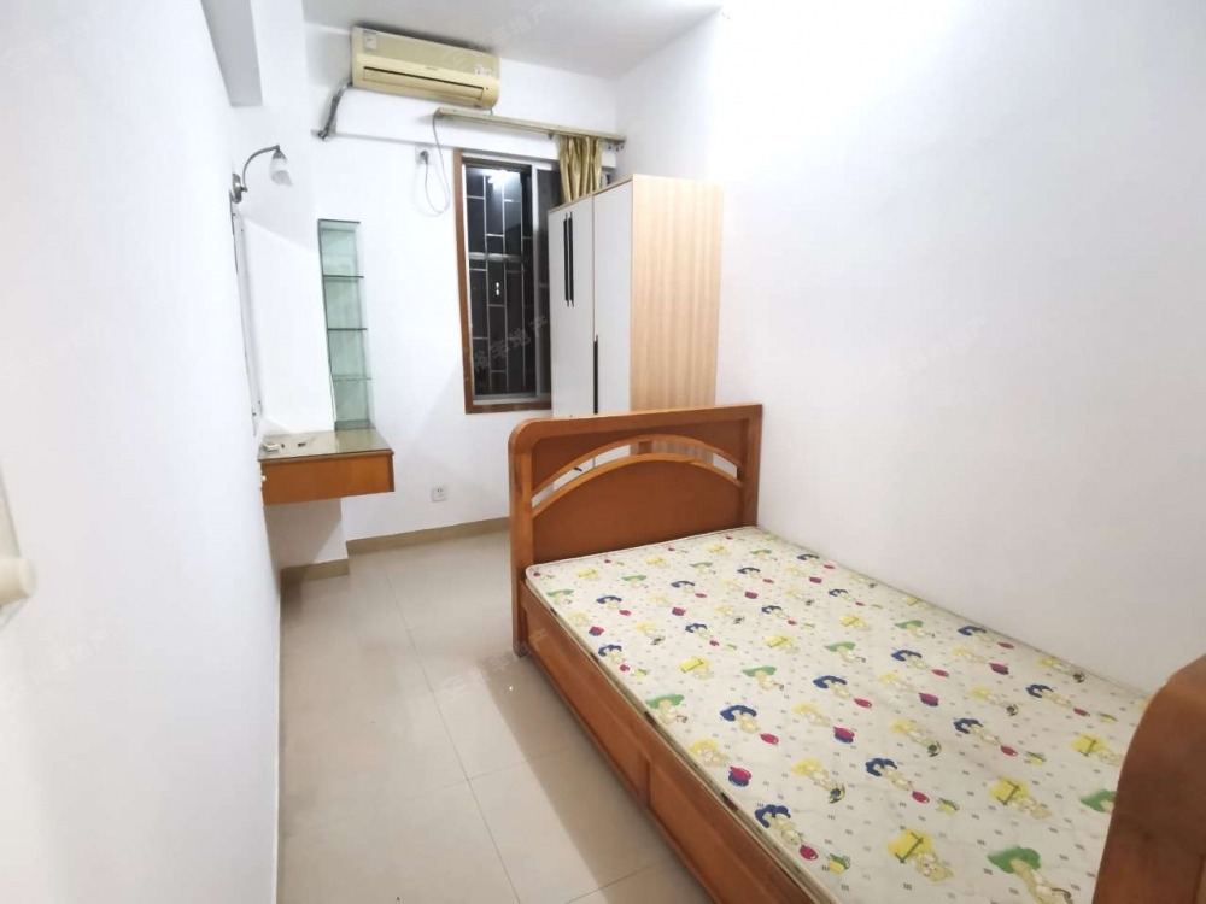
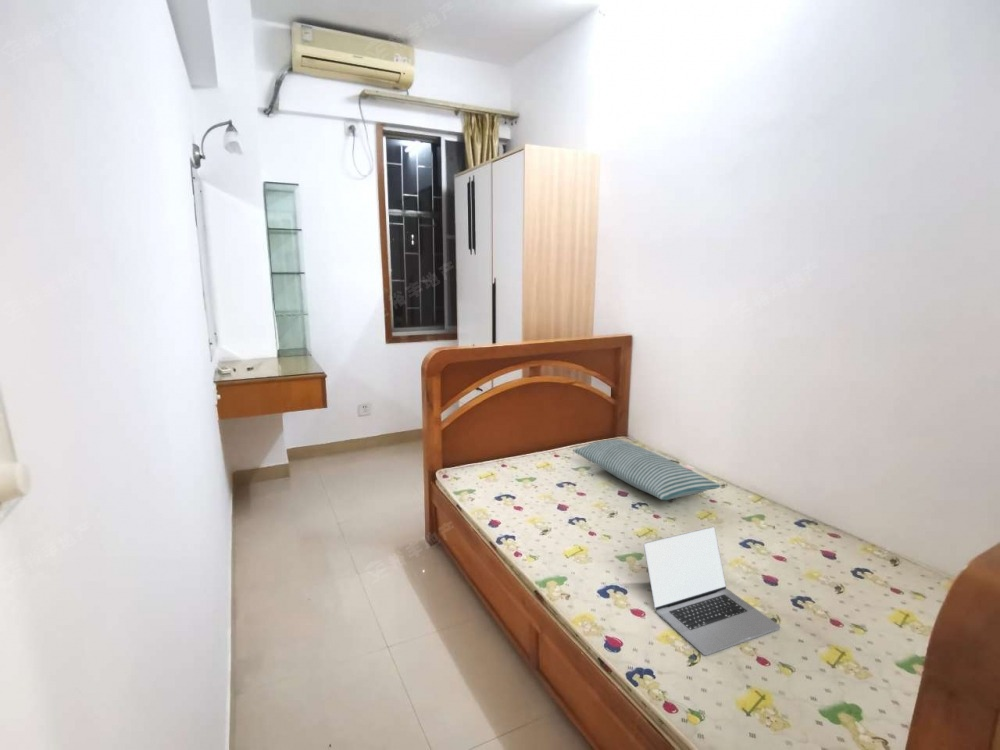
+ pillow (639, 466)
+ laptop (709, 584)
